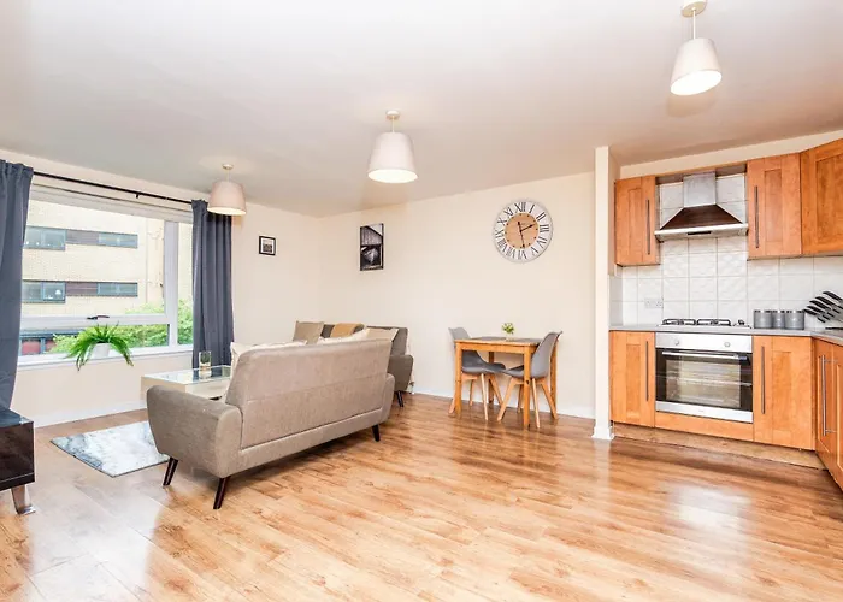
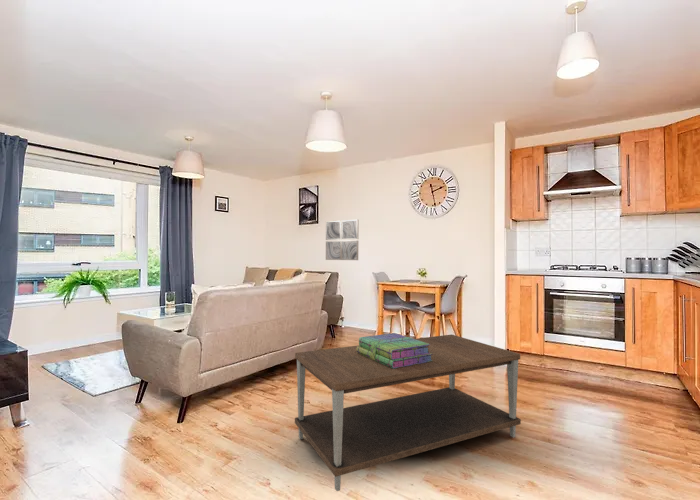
+ stack of books (393, 348)
+ coffee table (407, 395)
+ wall art (341, 239)
